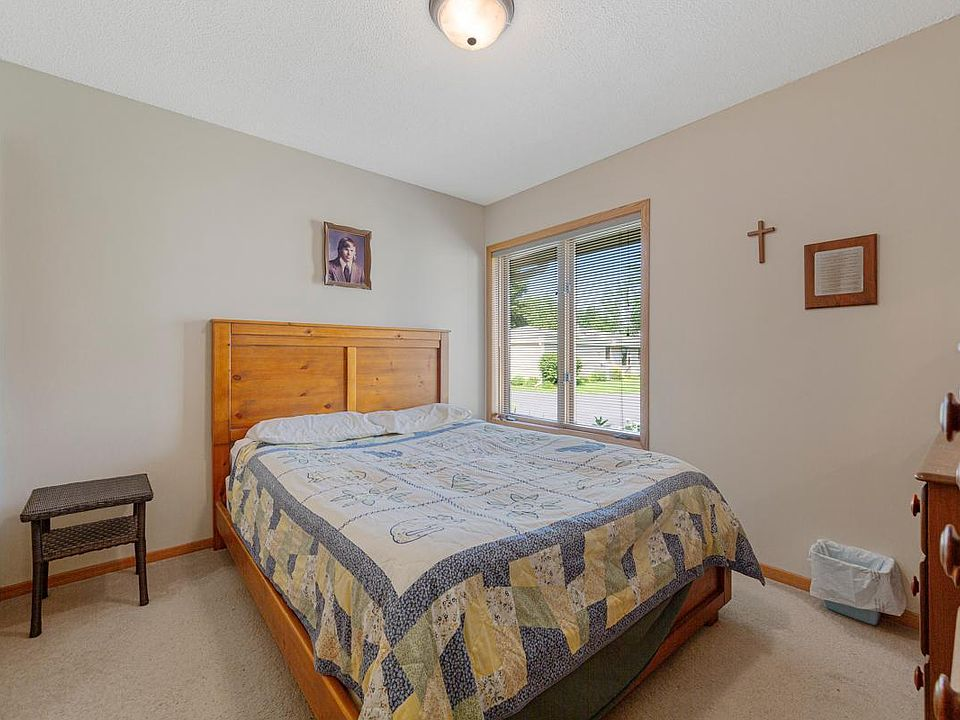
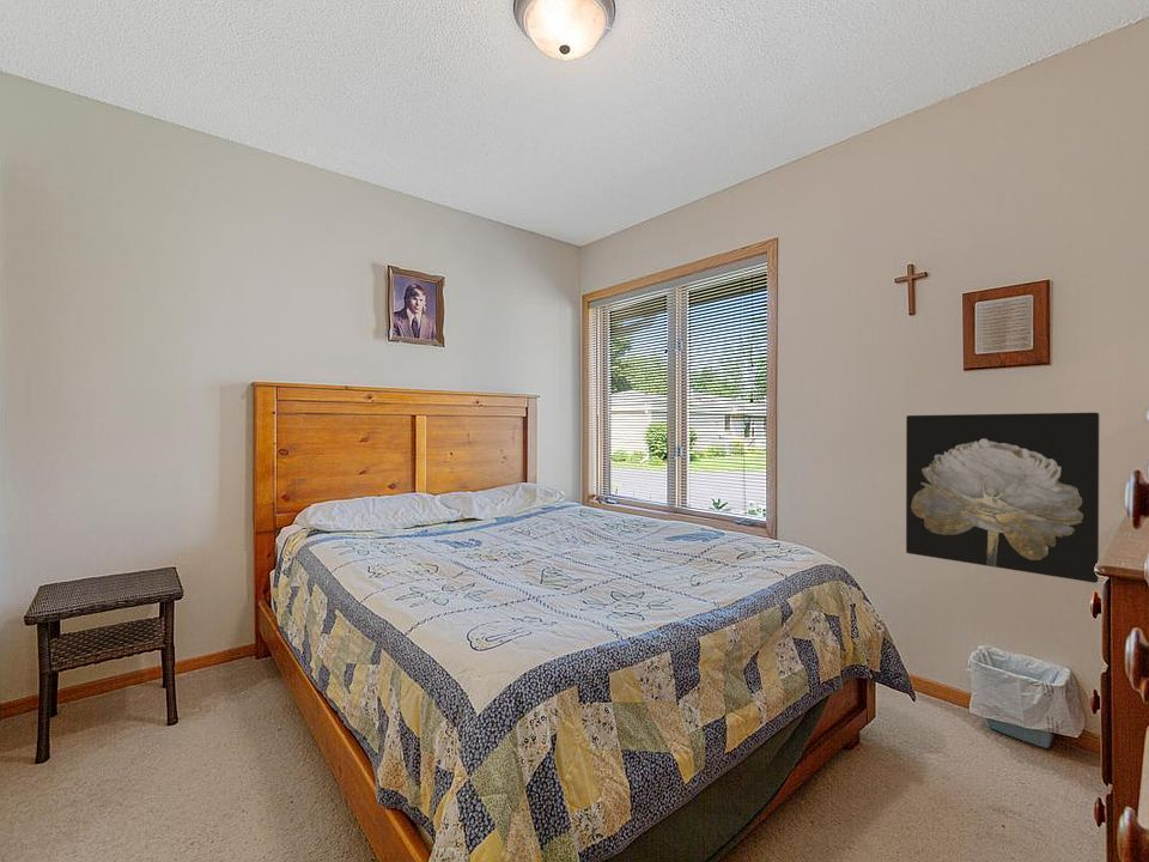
+ wall art (992, 490)
